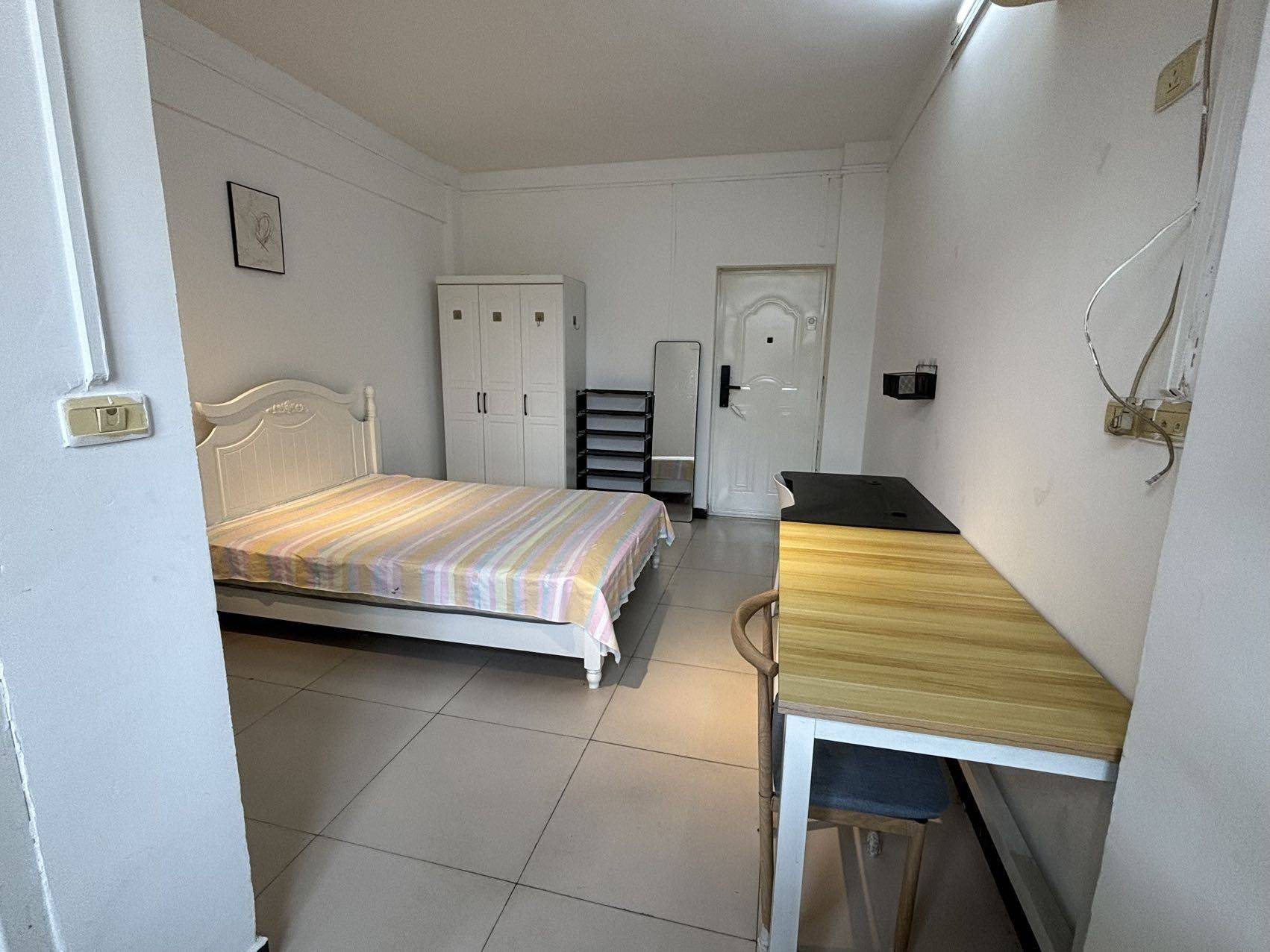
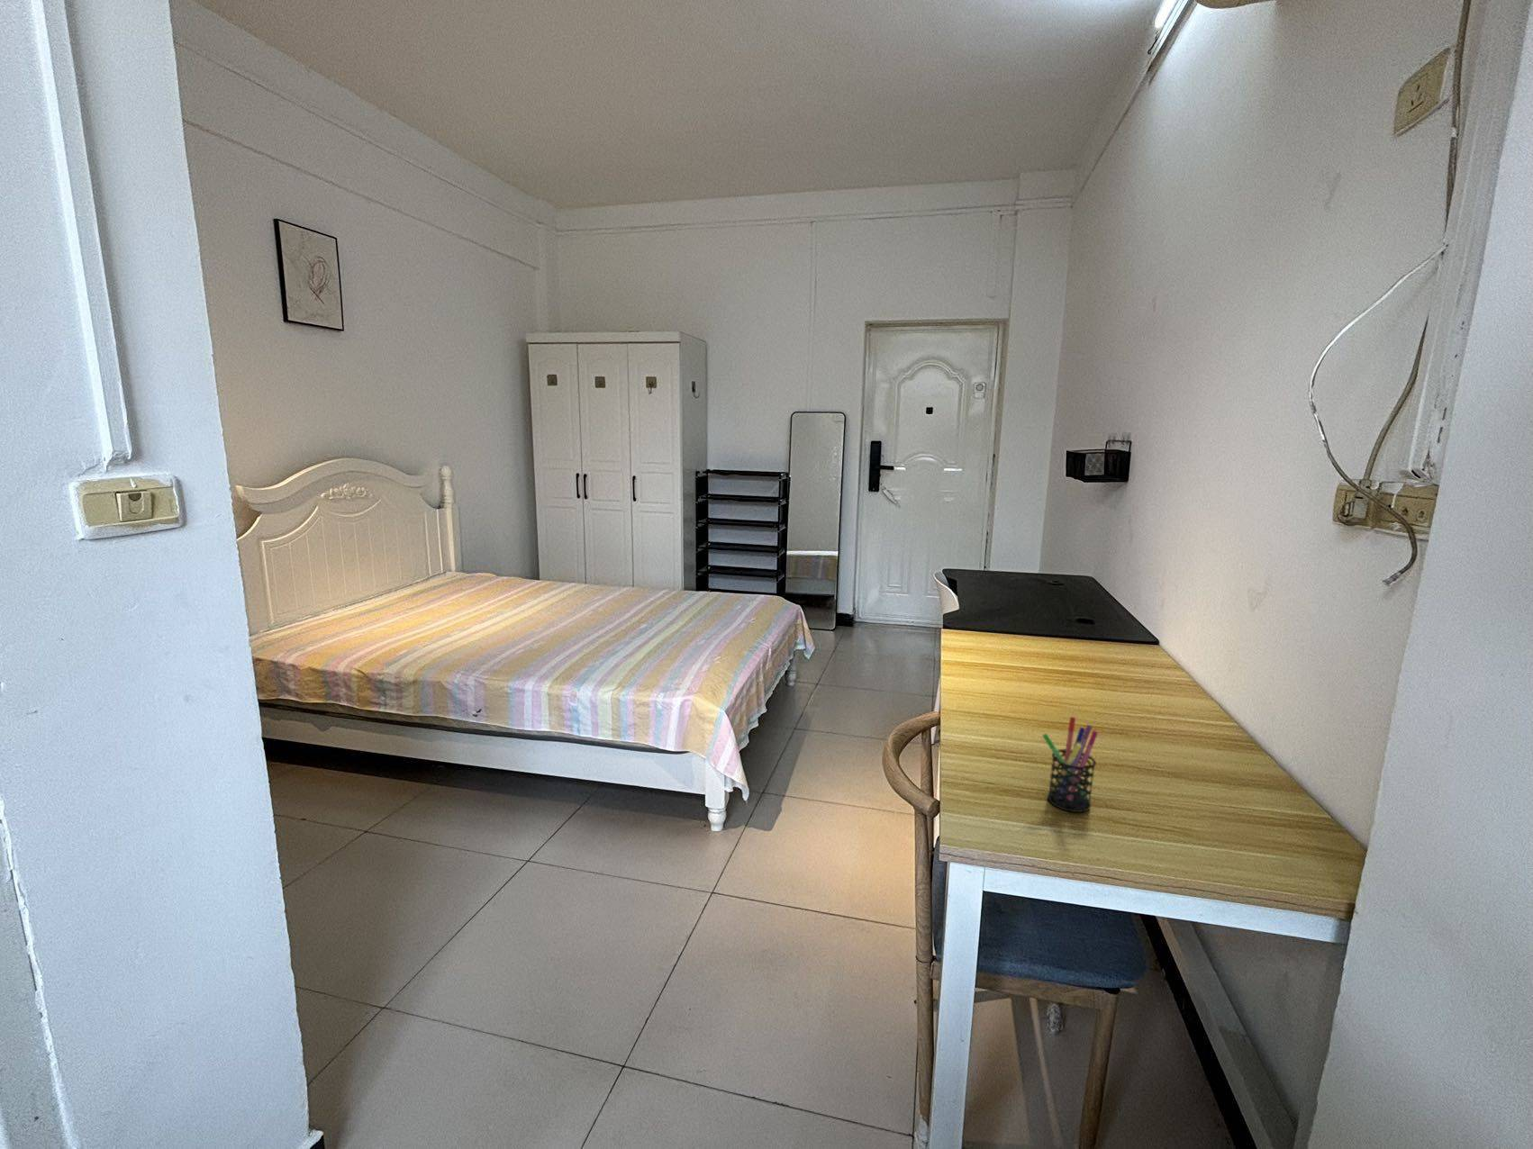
+ pen holder (1067, 762)
